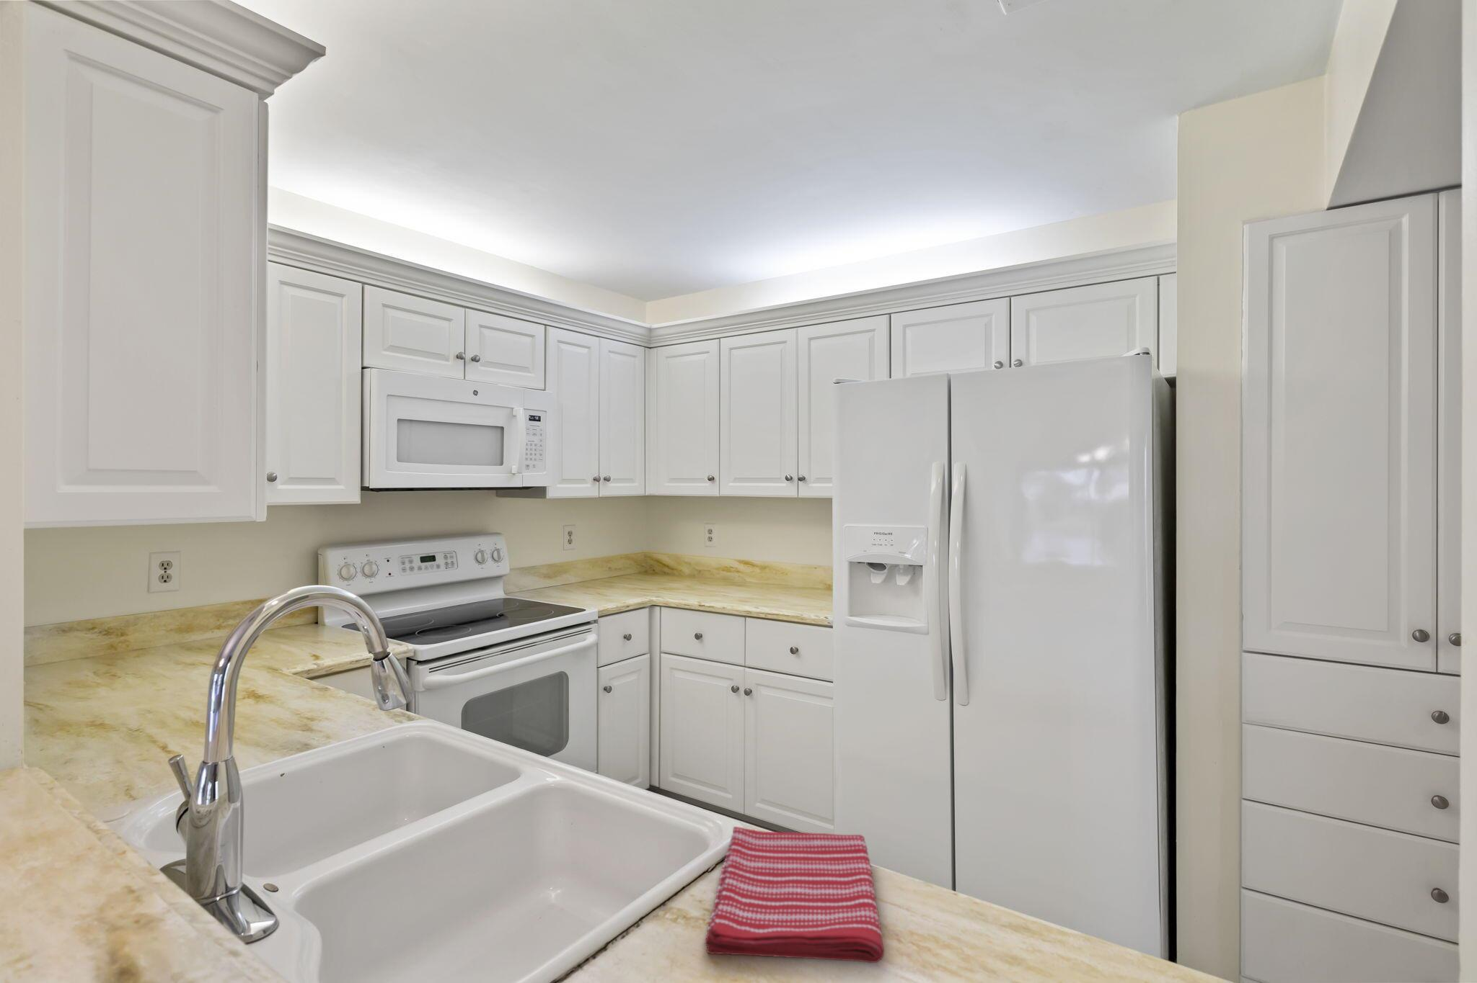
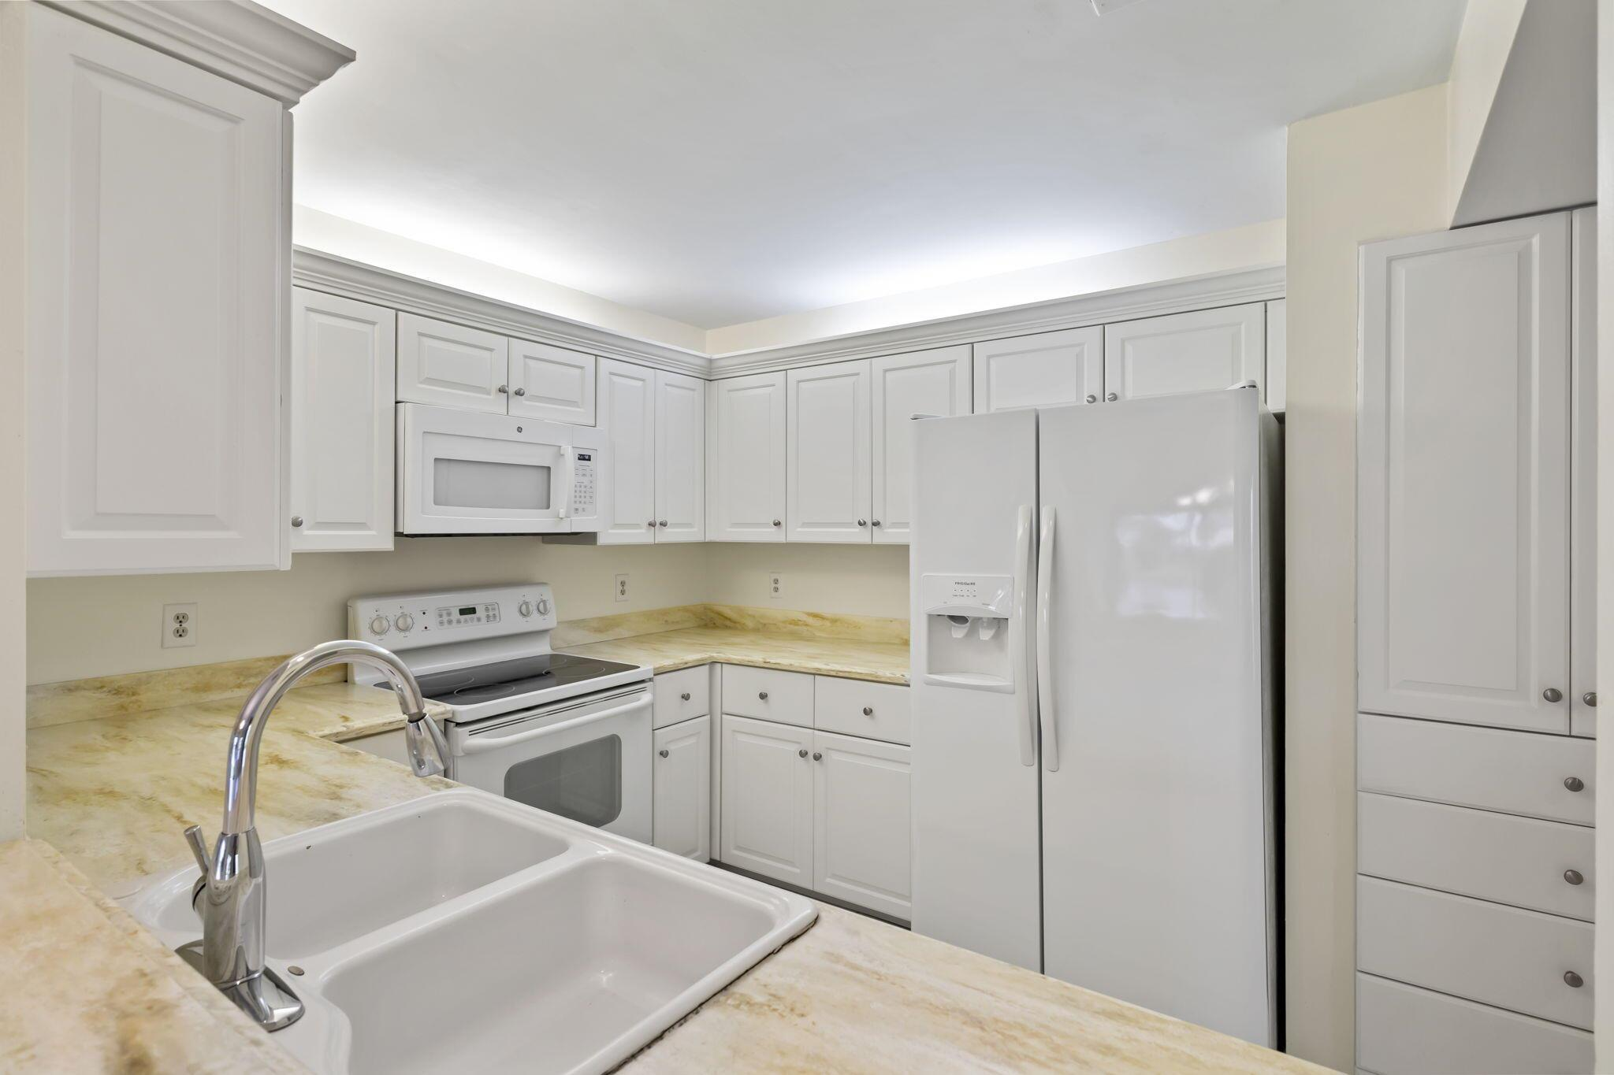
- dish towel (795, 884)
